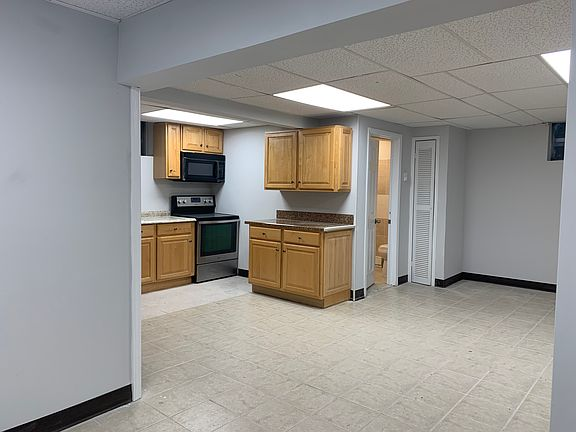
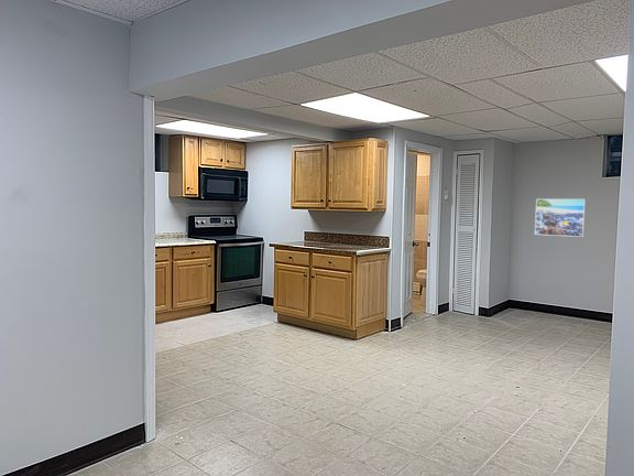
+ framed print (559, 217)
